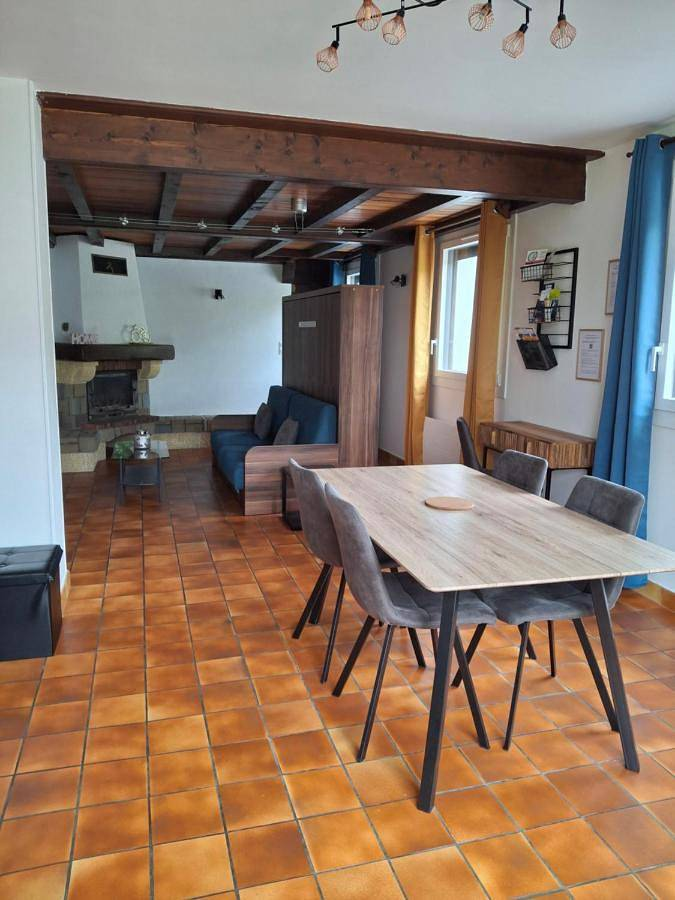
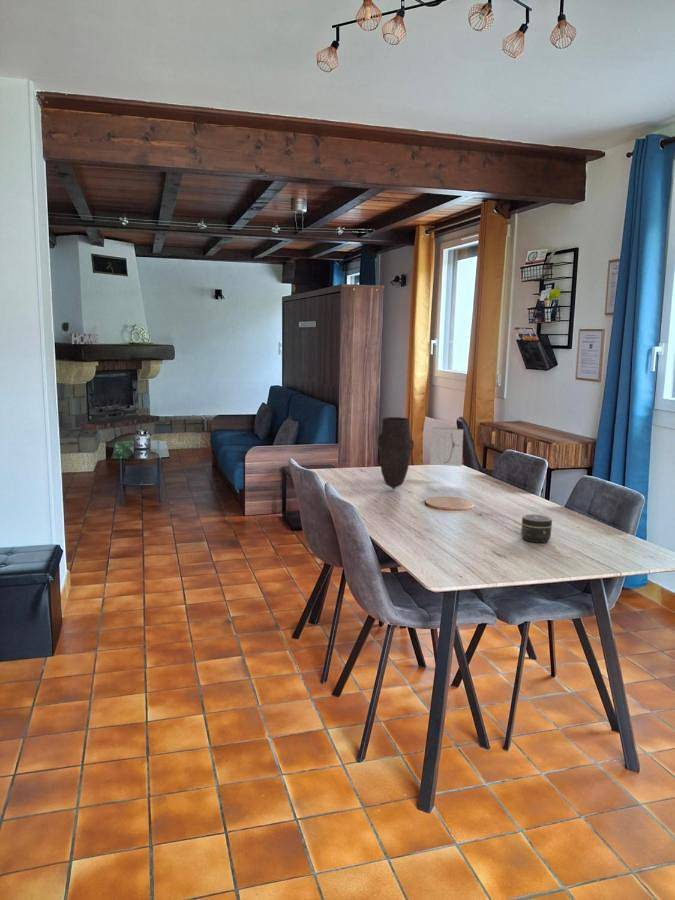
+ jar (536, 528)
+ vase (430, 450)
